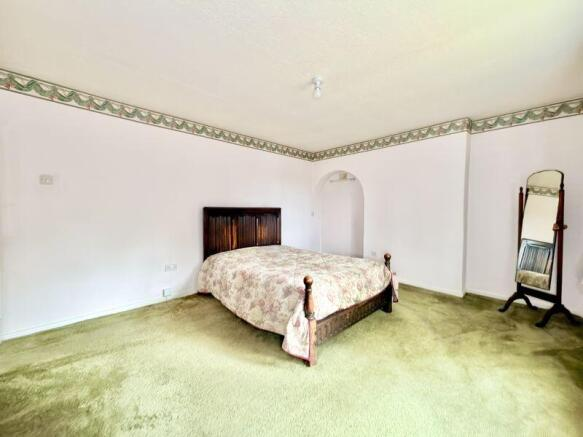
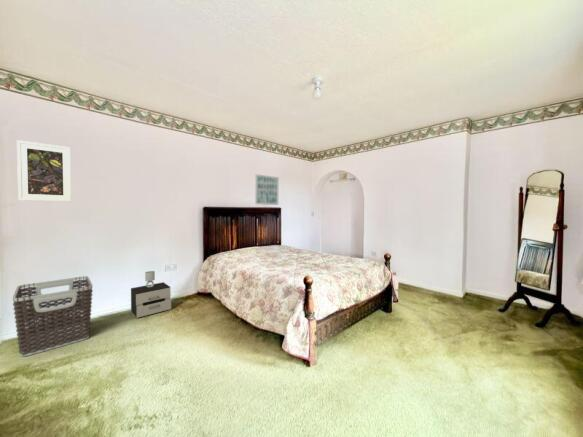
+ nightstand (151, 291)
+ wall art (267, 190)
+ clothes hamper (56, 311)
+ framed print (45, 172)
